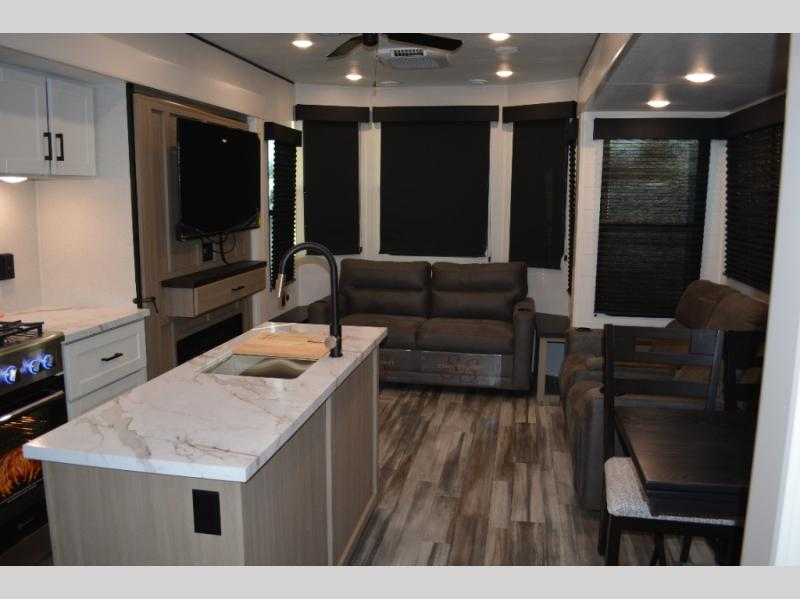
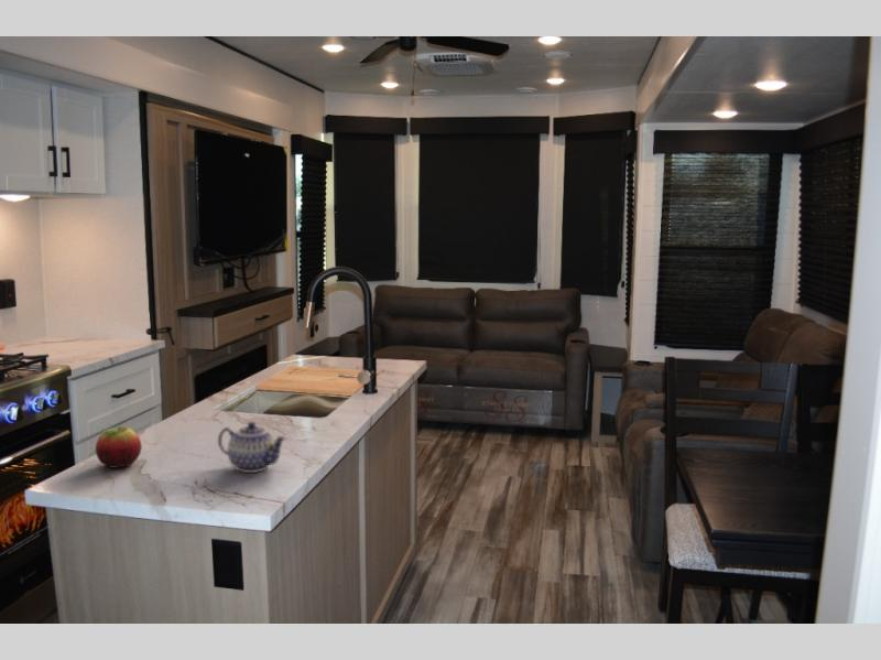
+ teapot (251, 444)
+ fruit (118, 445)
